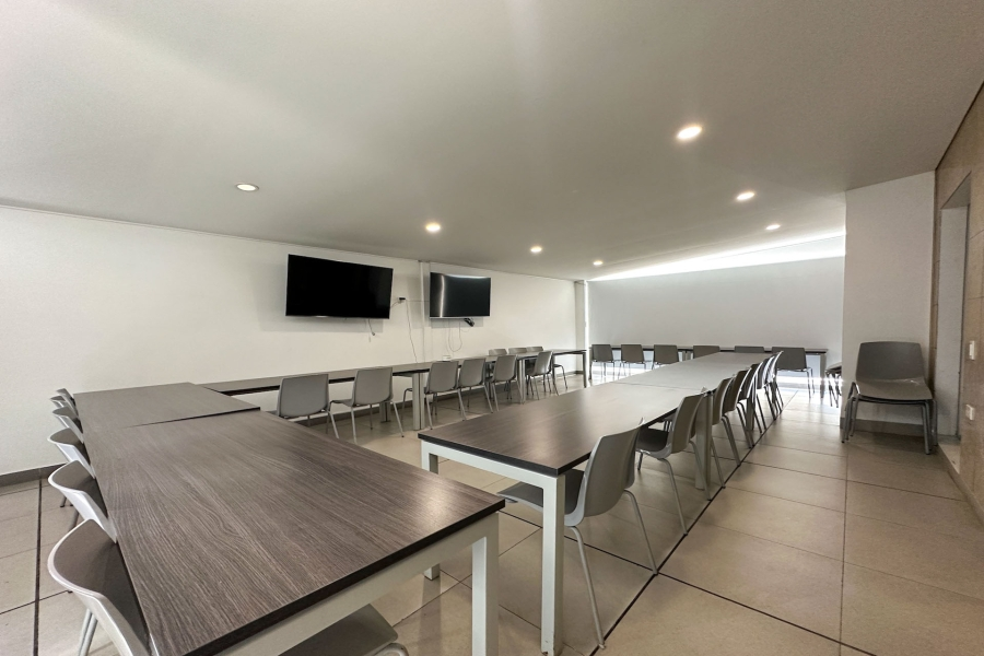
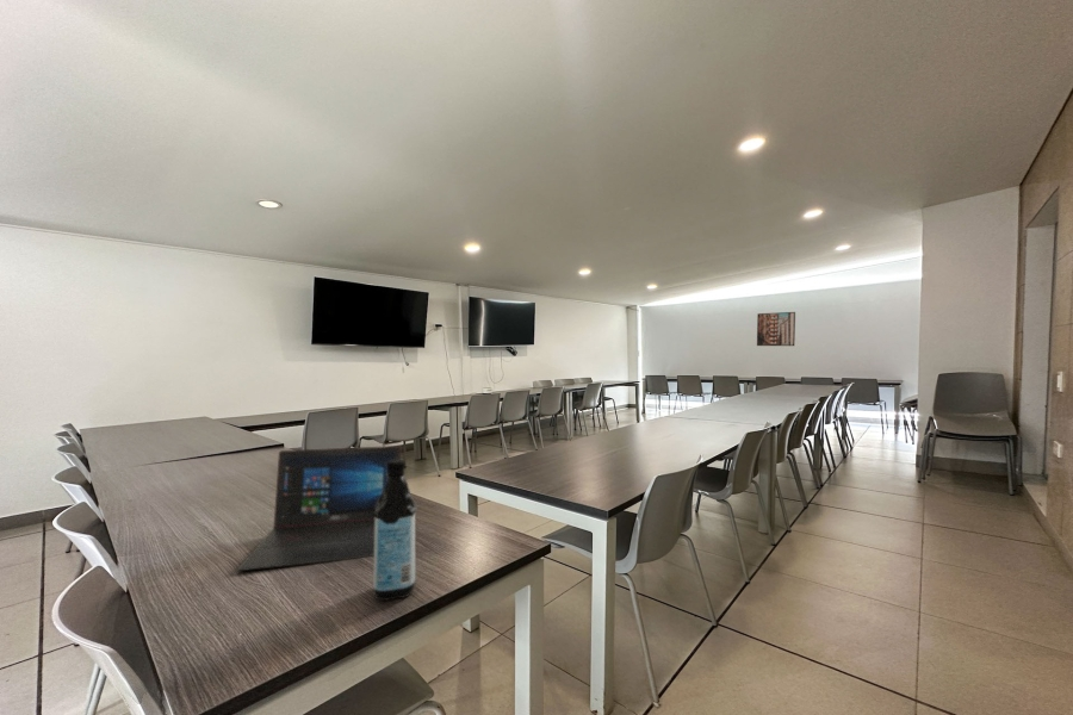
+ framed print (775, 329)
+ laptop (330, 499)
+ water bottle (396, 524)
